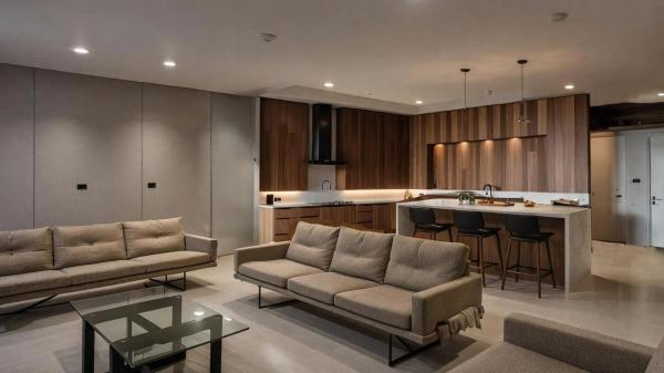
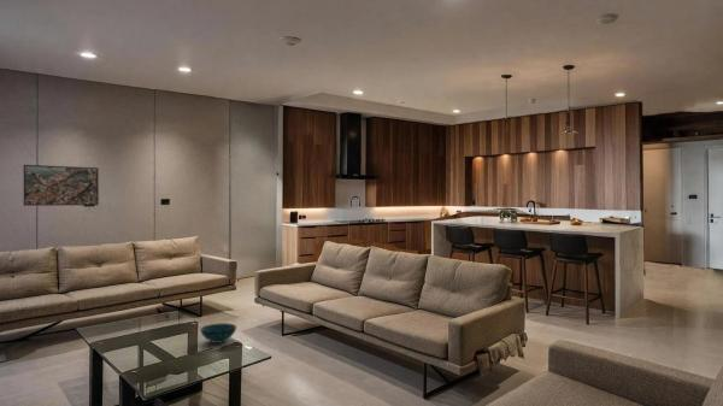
+ decorative bowl (218, 334)
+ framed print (61, 186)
